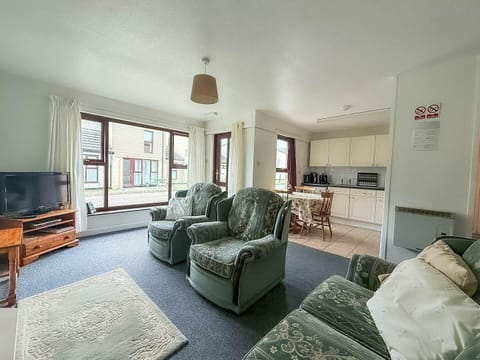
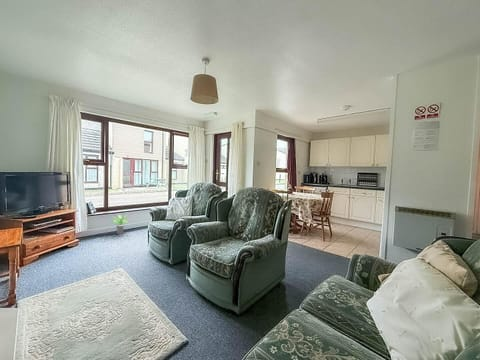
+ potted plant (120, 224)
